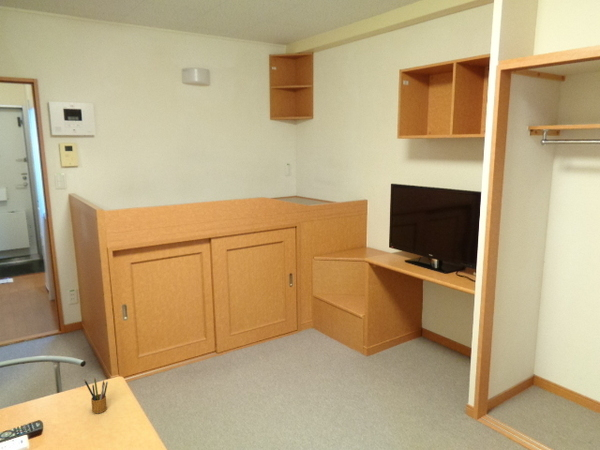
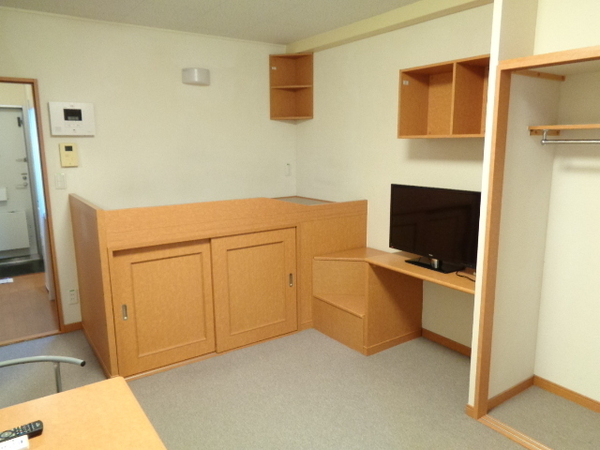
- pencil box (97, 394)
